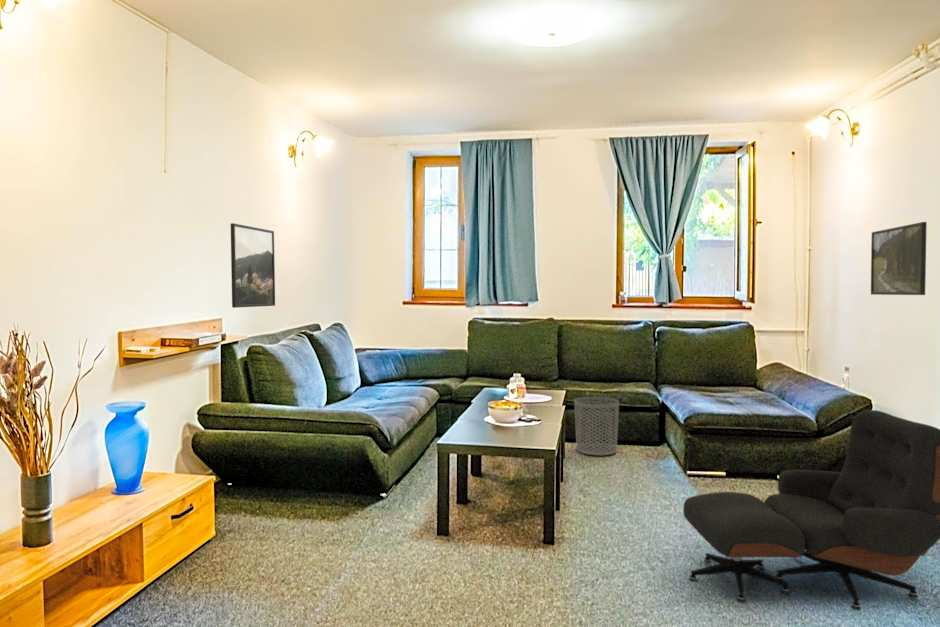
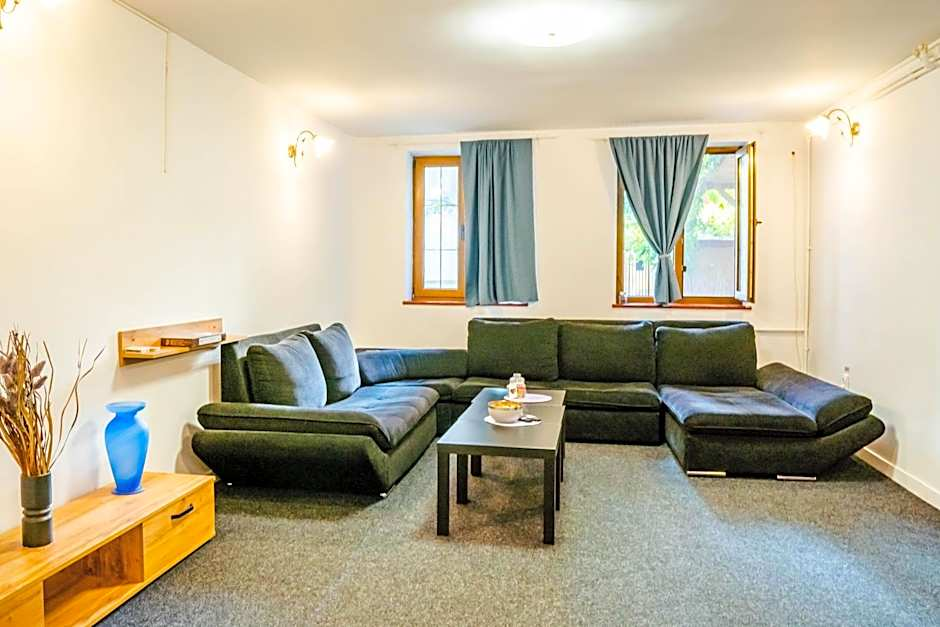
- lounge chair (803, 499)
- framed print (896, 261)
- waste bin (596, 425)
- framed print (254, 267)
